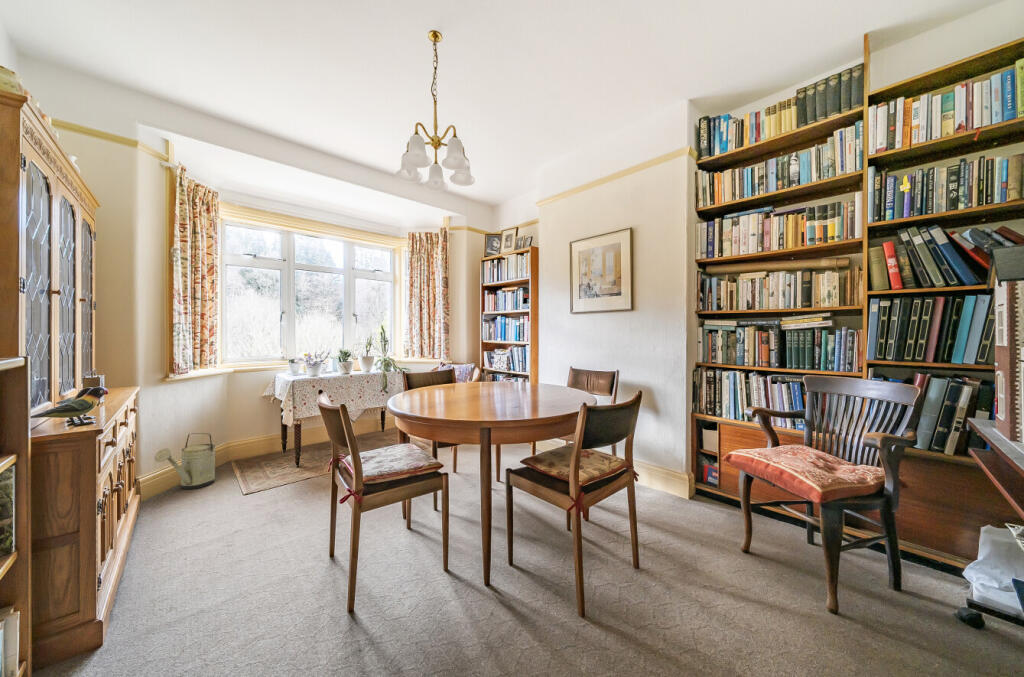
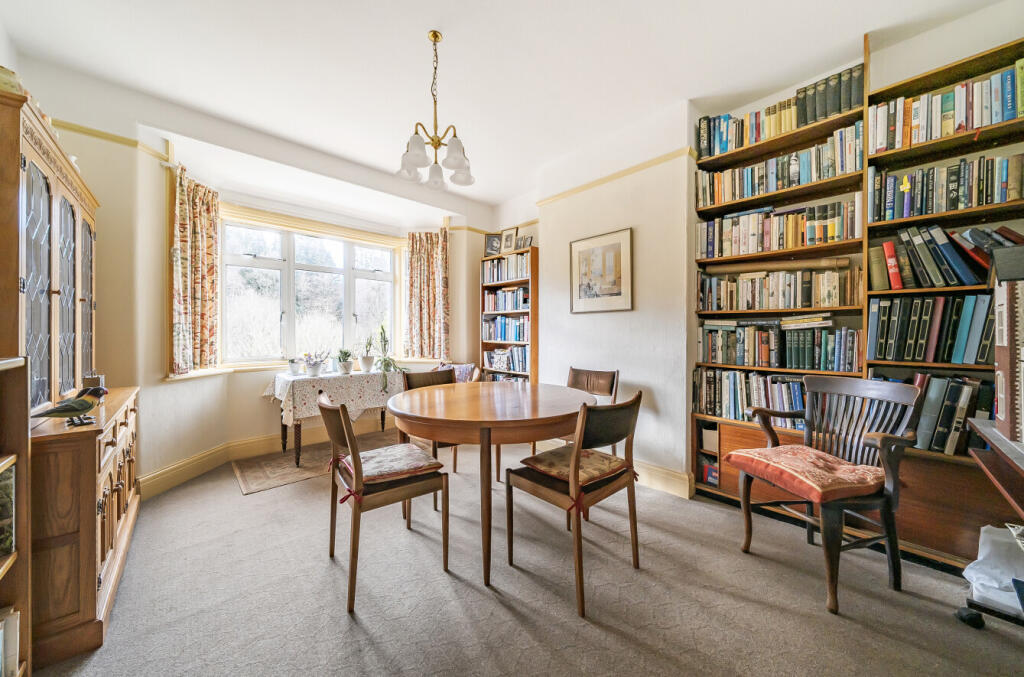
- watering can (188, 462)
